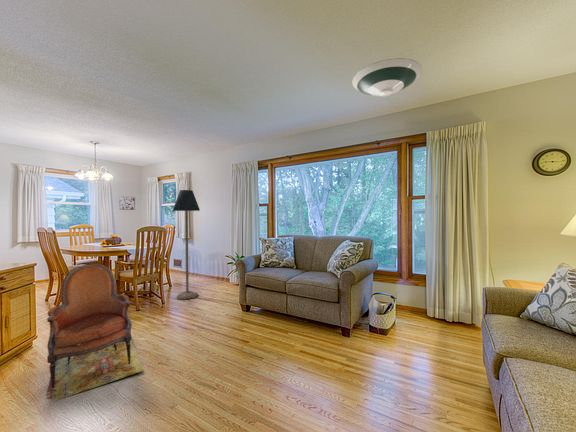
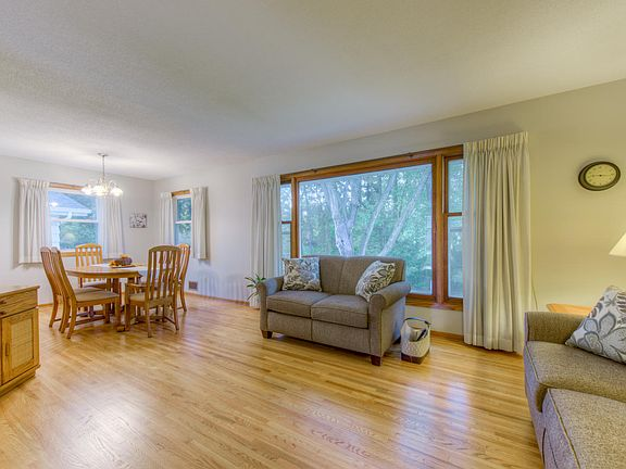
- armchair (97, 316)
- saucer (385, 85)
- floor lamp (186, 243)
